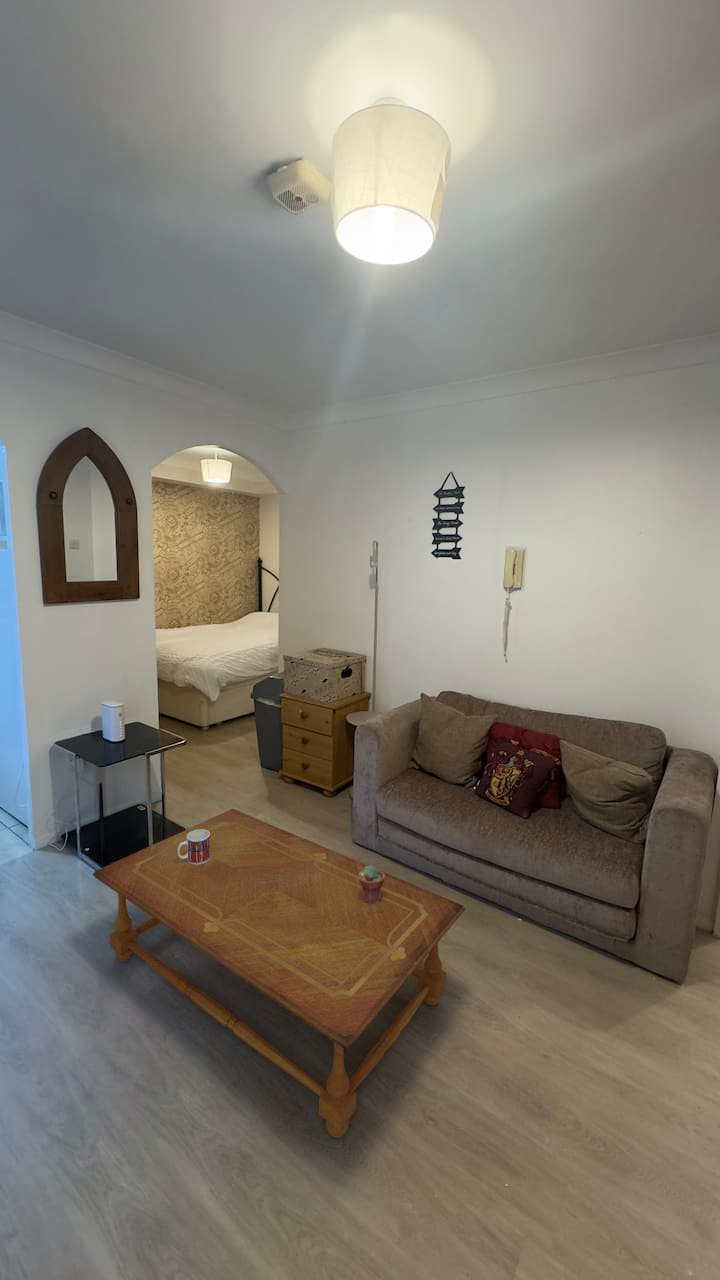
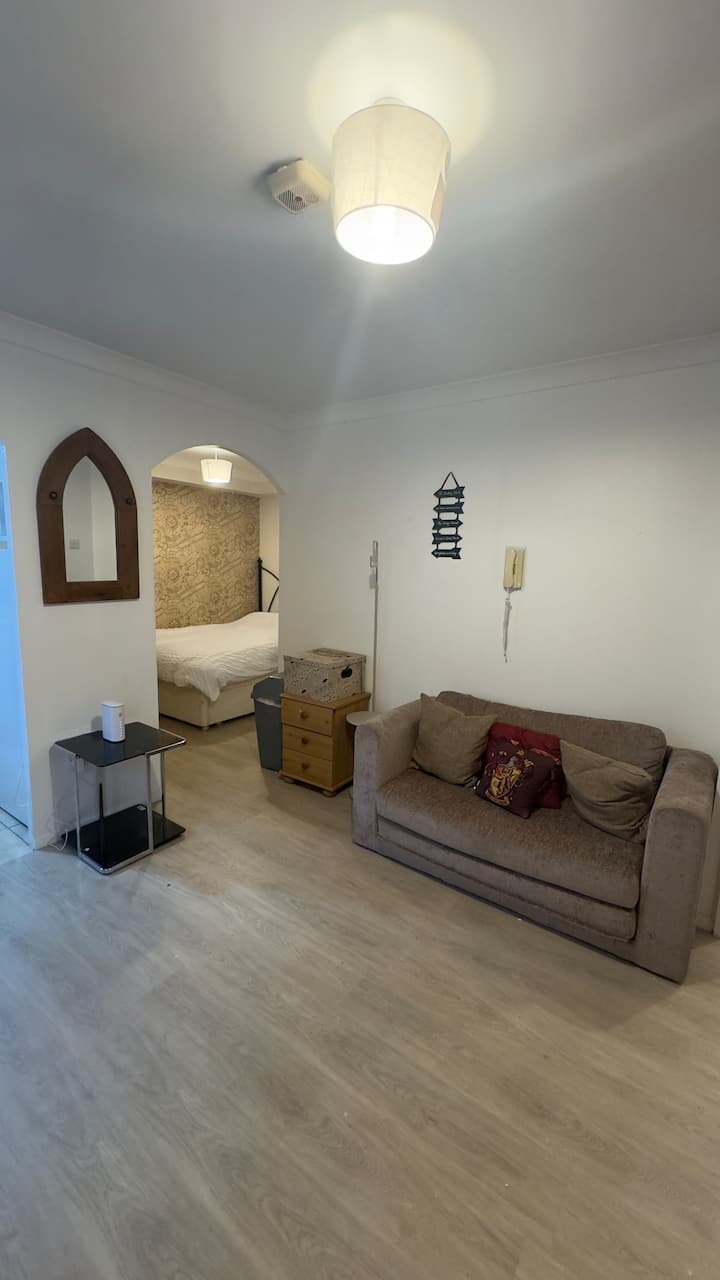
- potted succulent (371, 881)
- coffee table (271, 933)
- mug (194, 847)
